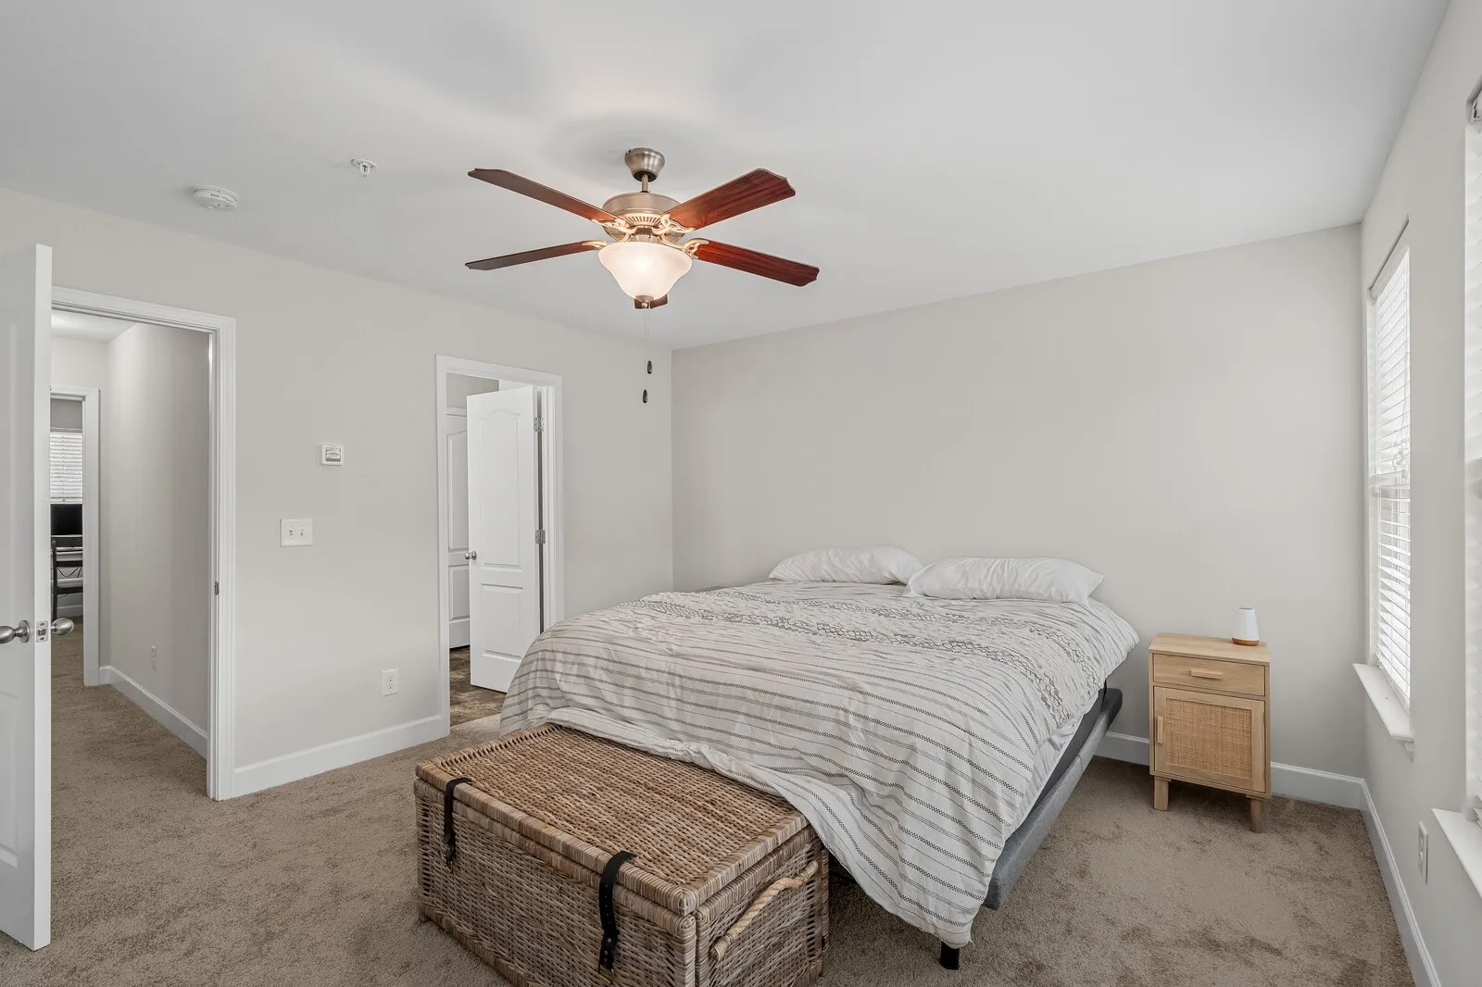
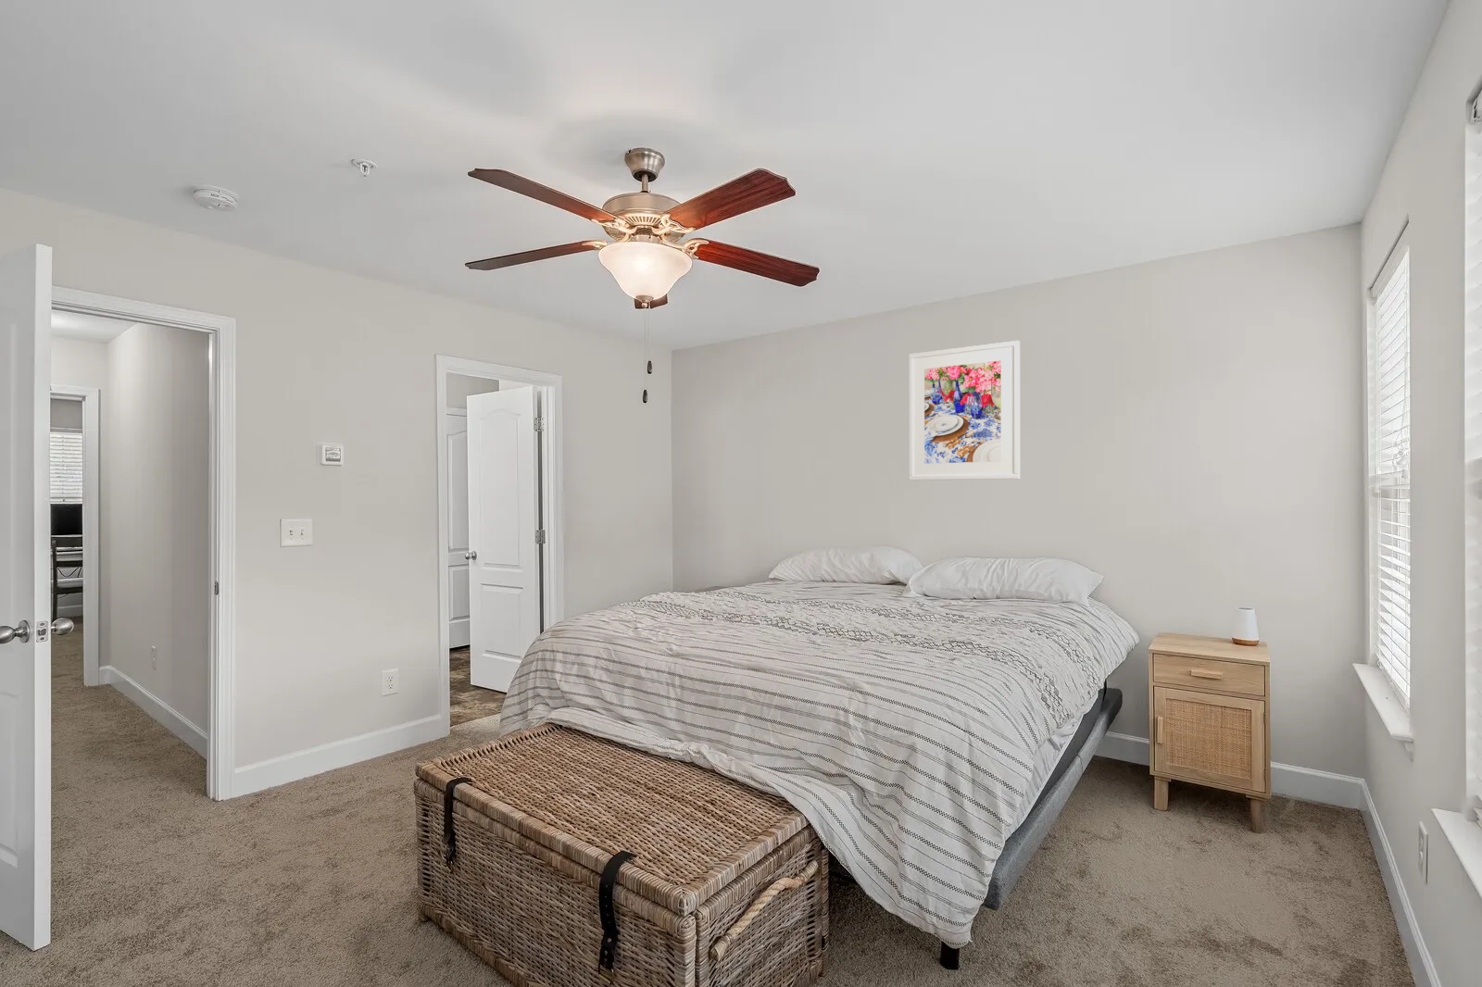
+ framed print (962, 413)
